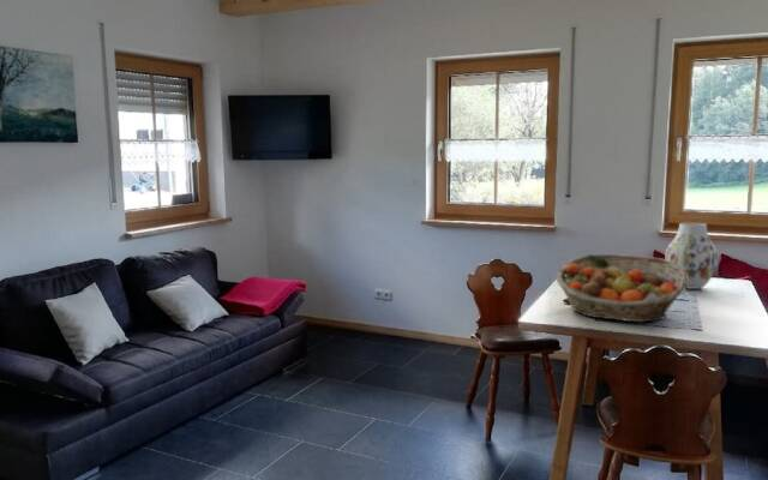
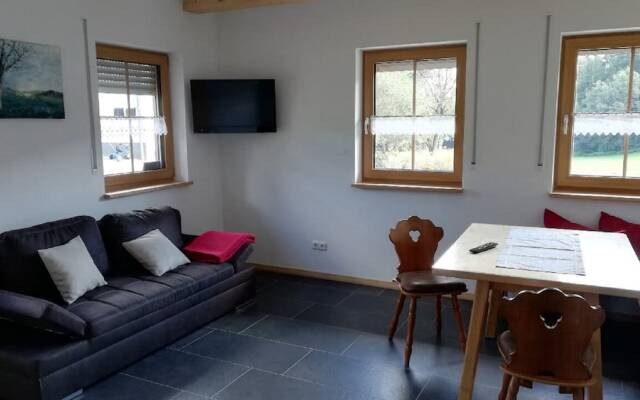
- vase (691, 256)
- fruit basket (619, 286)
